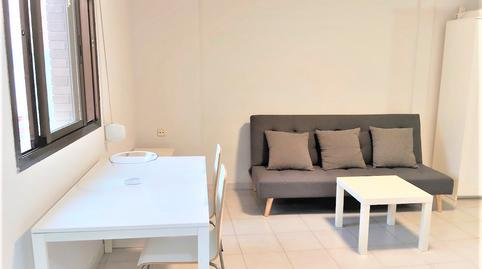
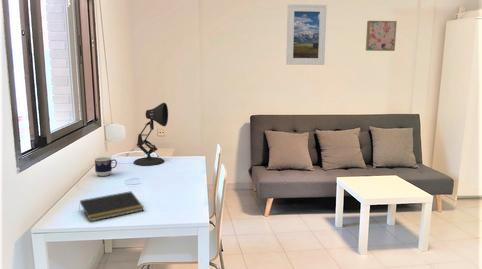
+ cup (106, 166)
+ desk lamp (149, 132)
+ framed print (306, 35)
+ notepad (112, 205)
+ wall art (381, 35)
